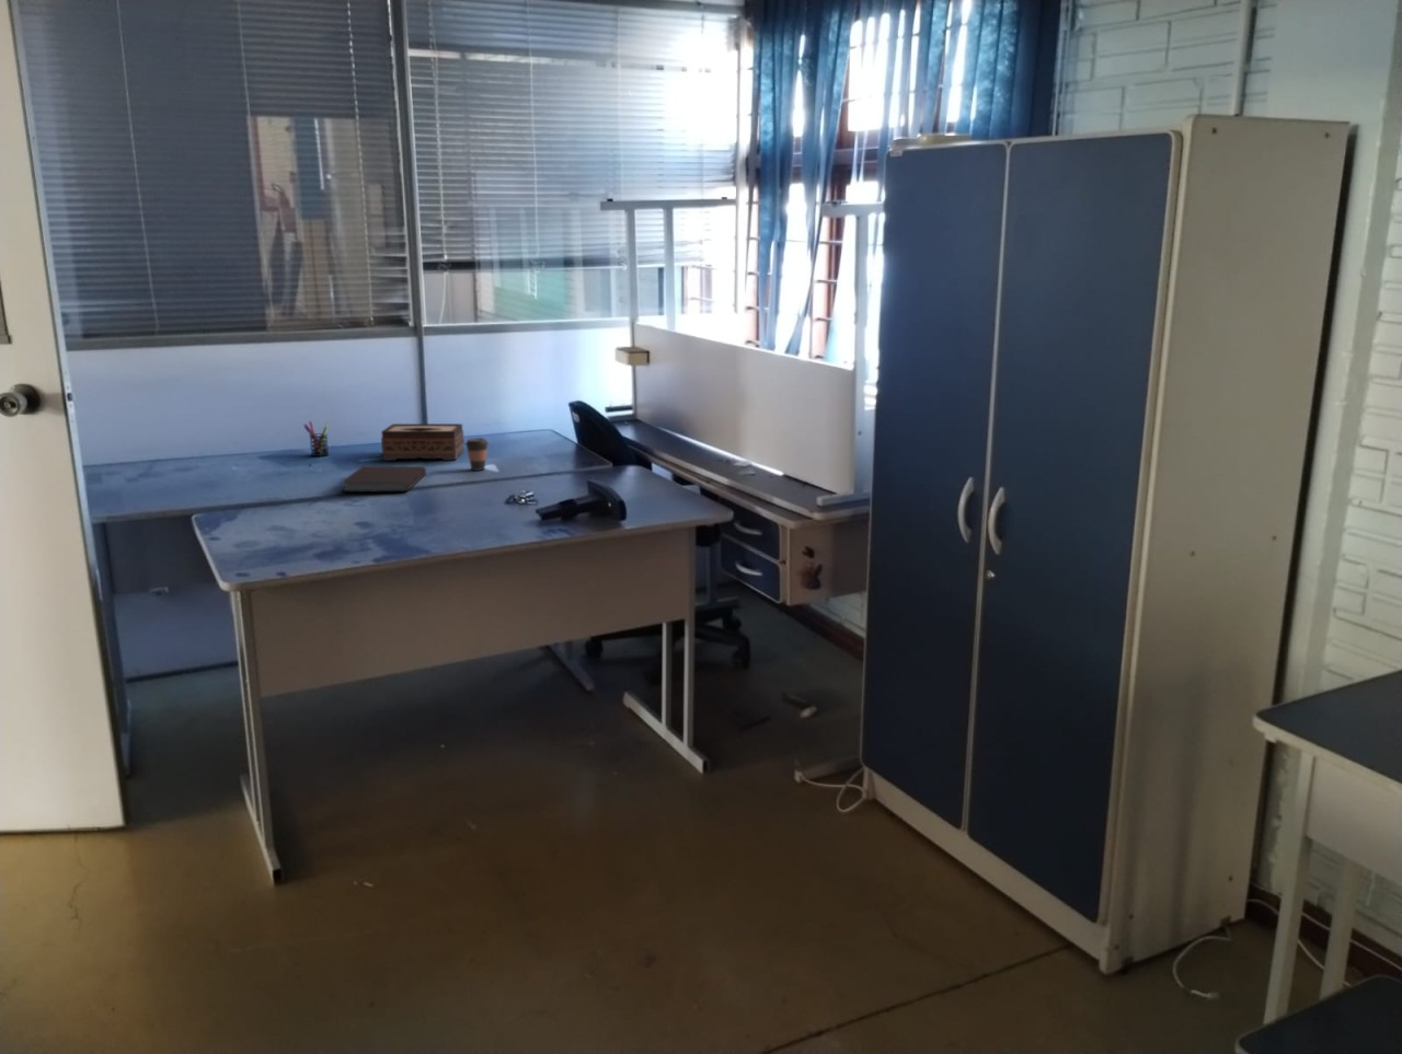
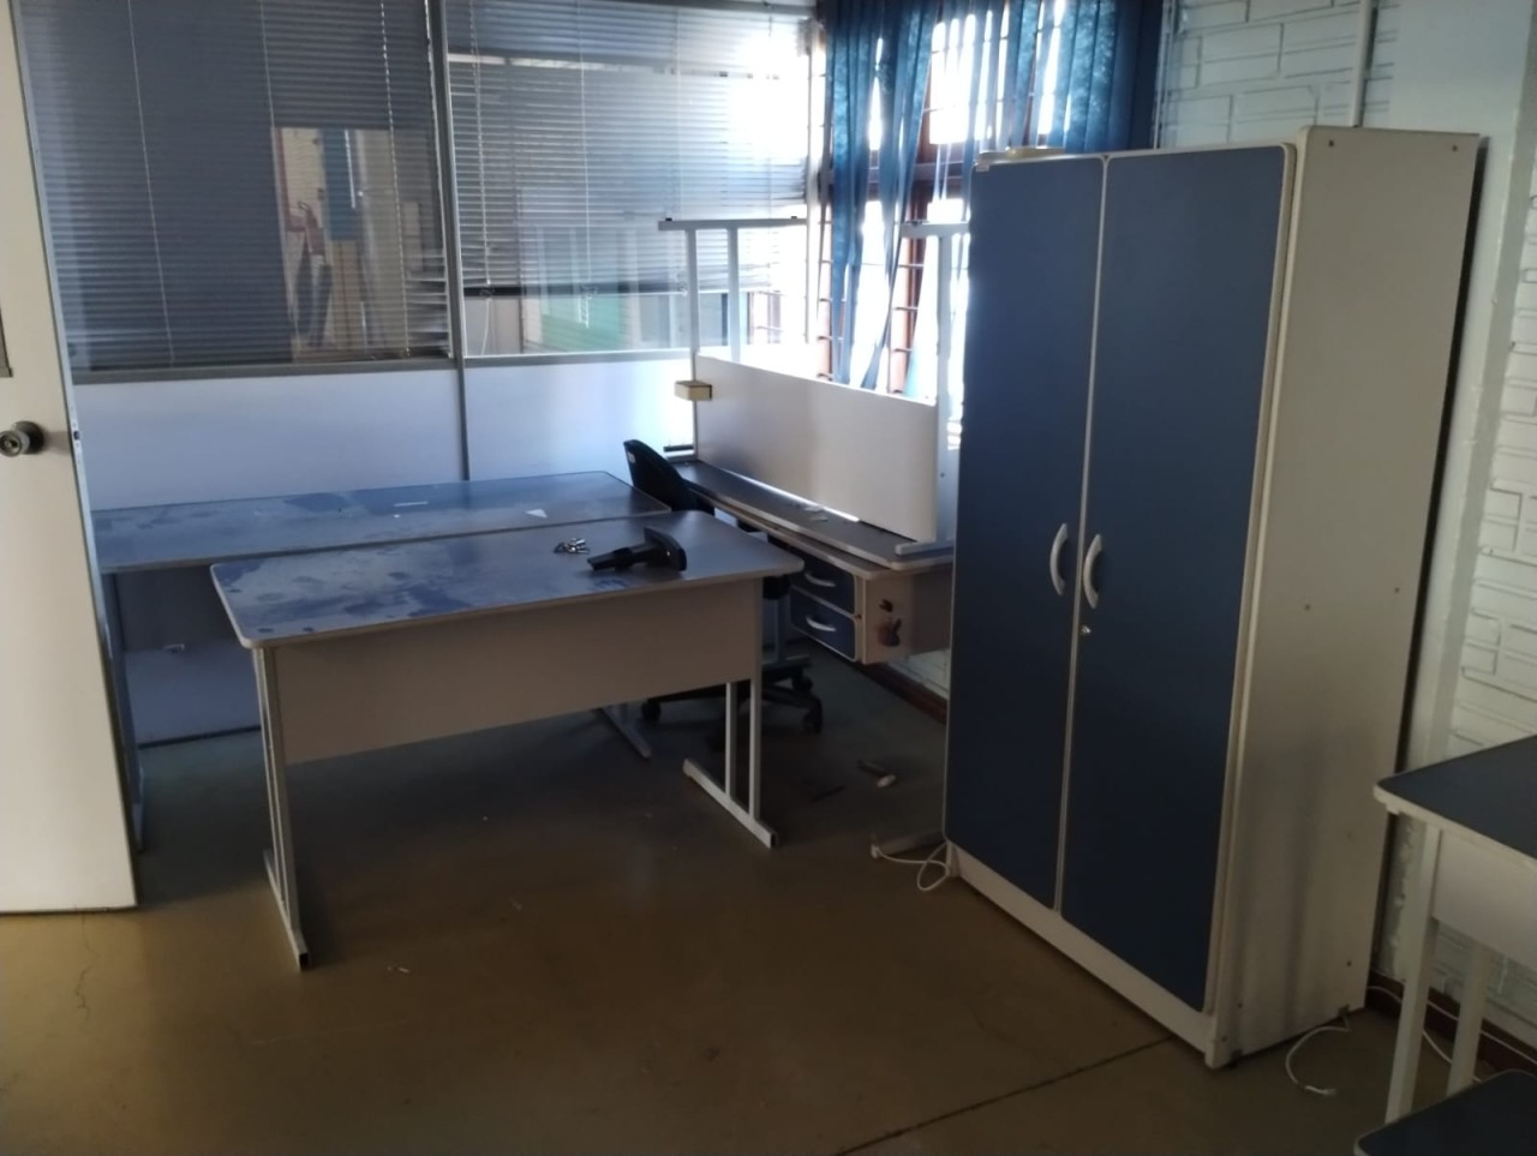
- notebook (384, 478)
- coffee cup (476, 454)
- pen holder (319, 437)
- tissue box (423, 441)
